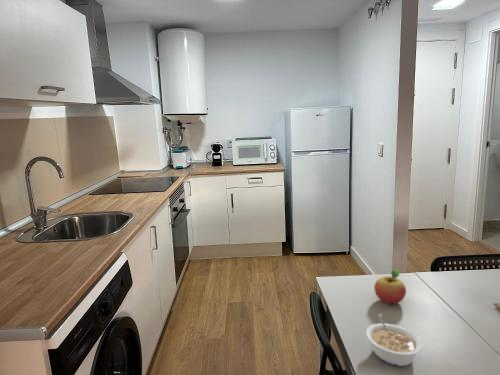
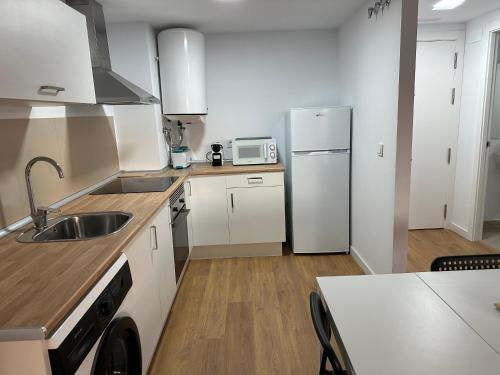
- fruit (390, 287)
- legume (390, 343)
